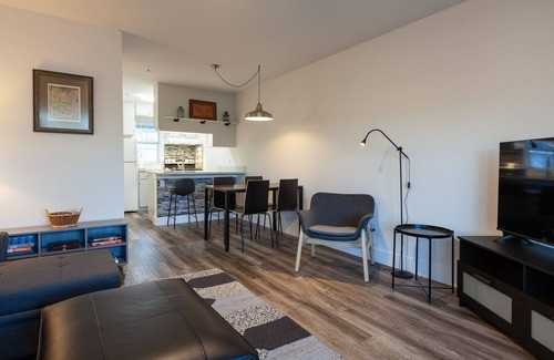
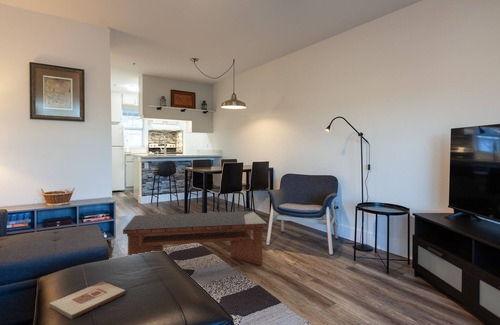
+ wooden plaque (89, 298)
+ coffee table (197, 239)
